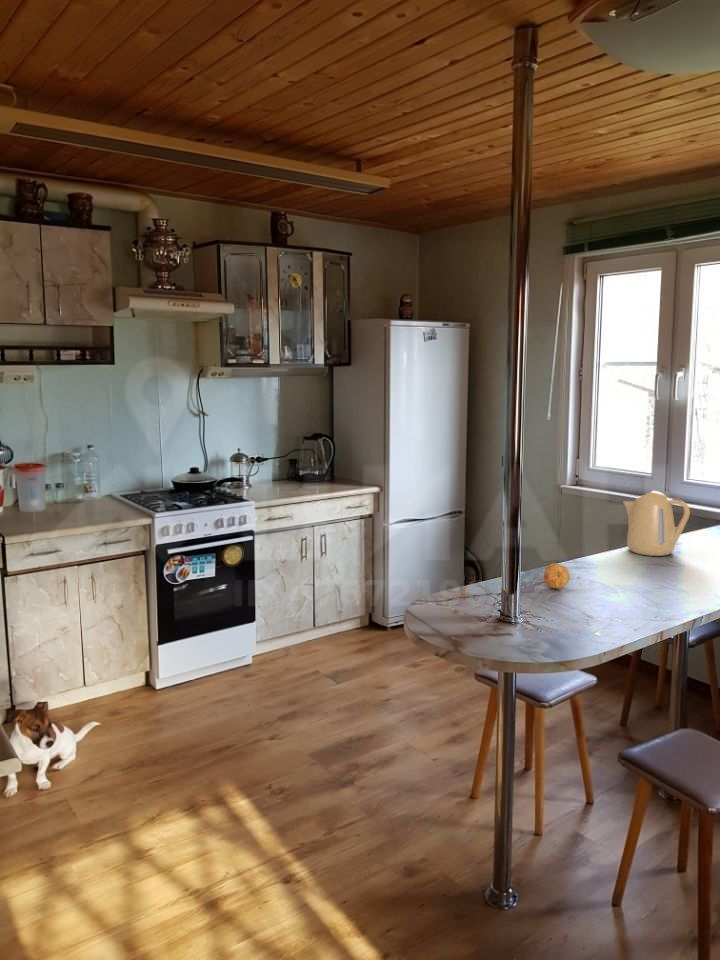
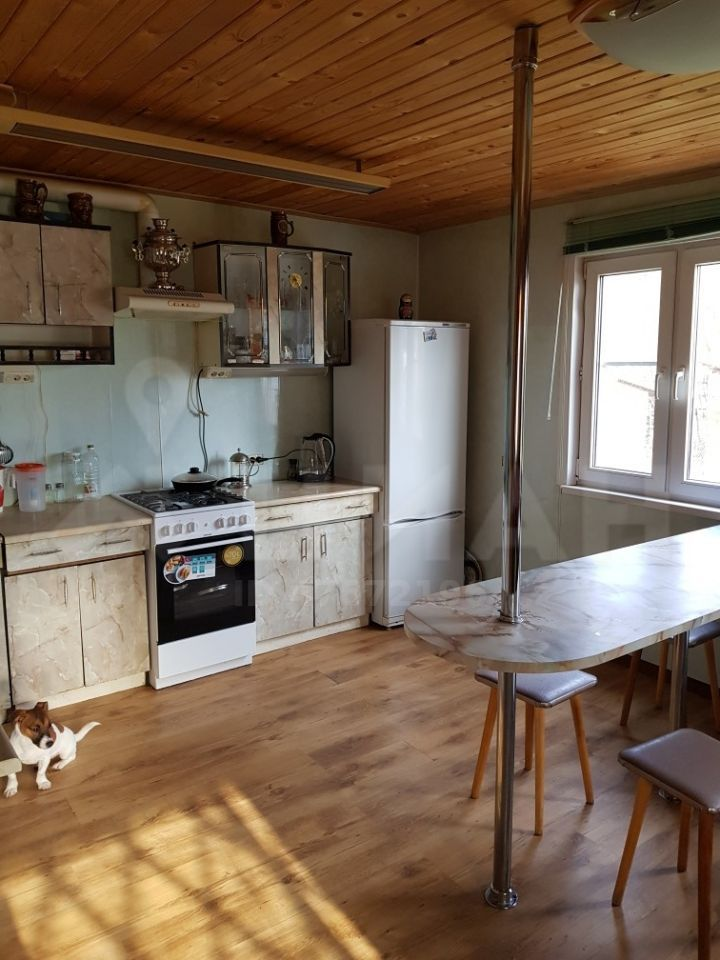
- fruit (556, 575)
- kettle (655, 521)
